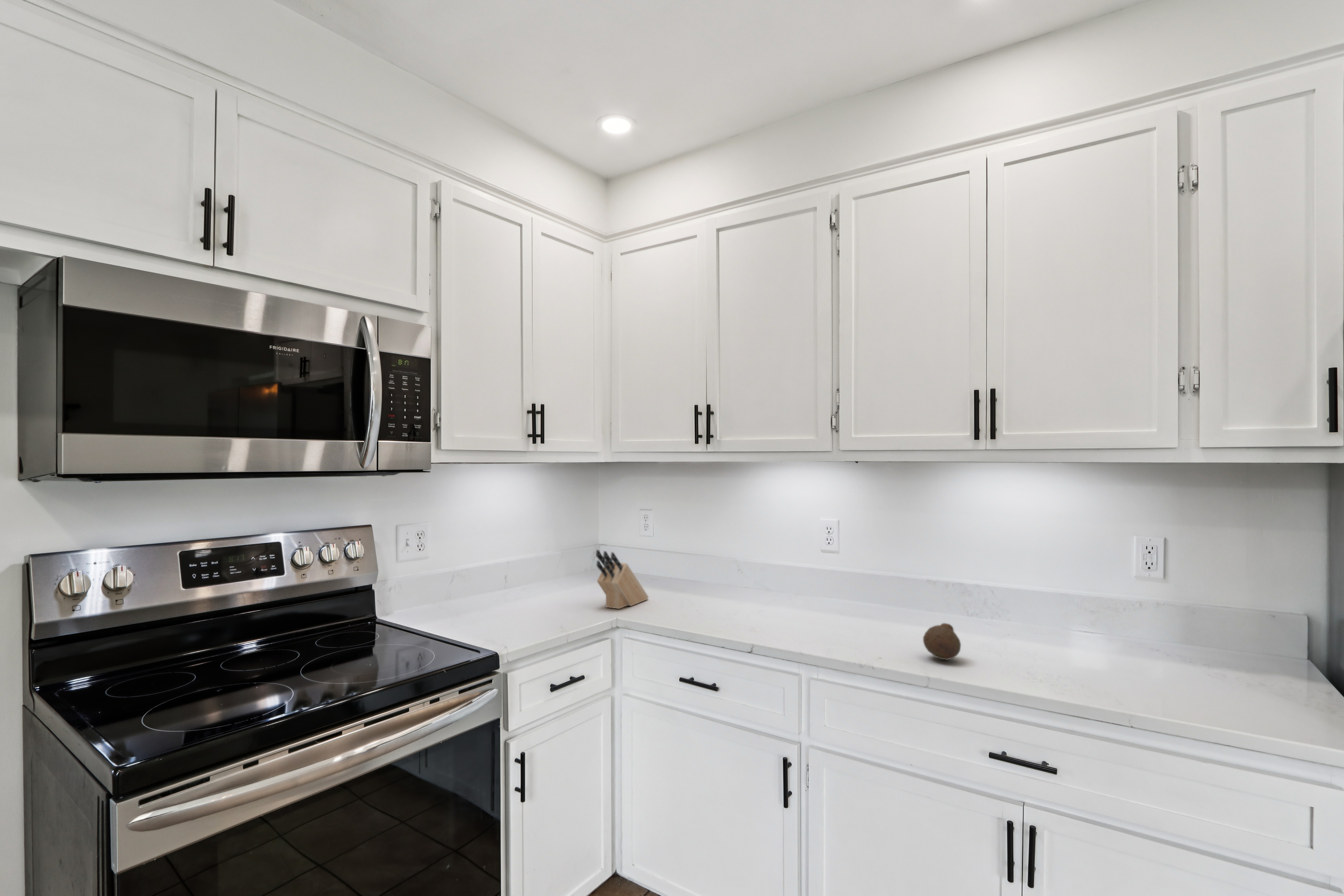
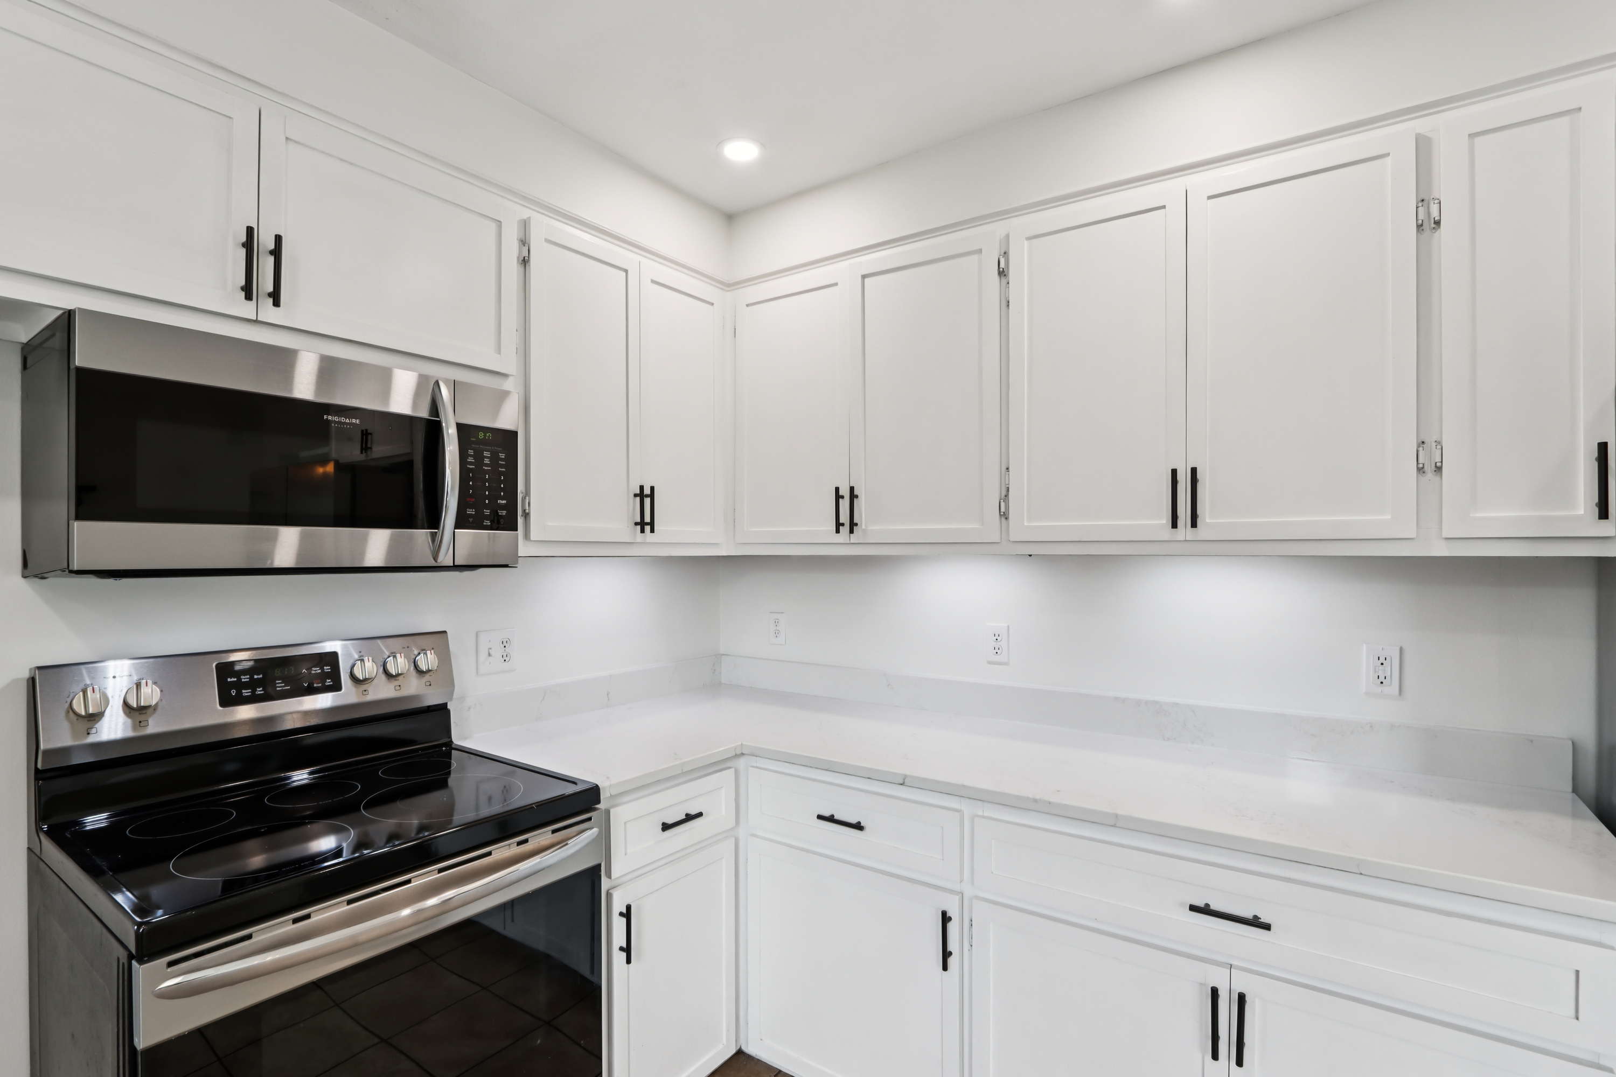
- knife block (620, 576)
- fruit (941, 642)
